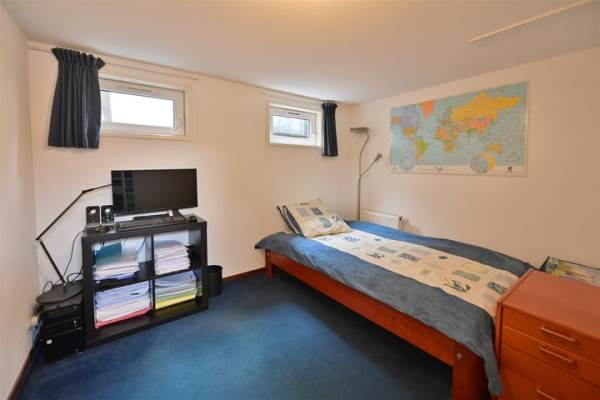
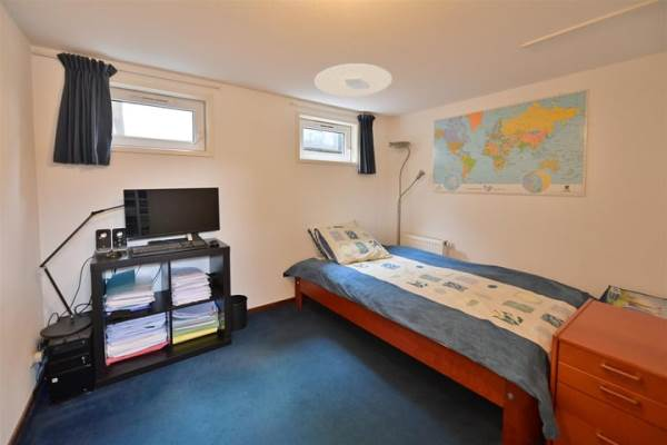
+ ceiling light (352, 78)
